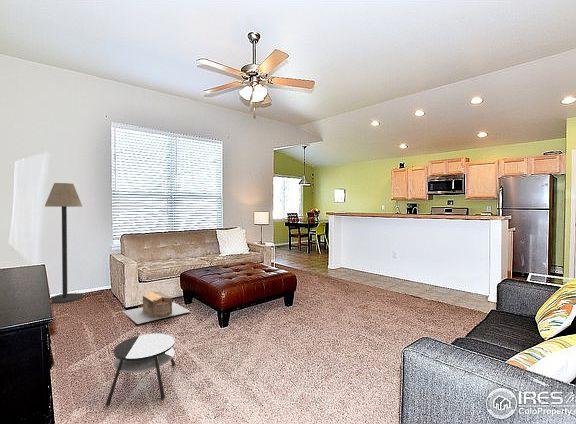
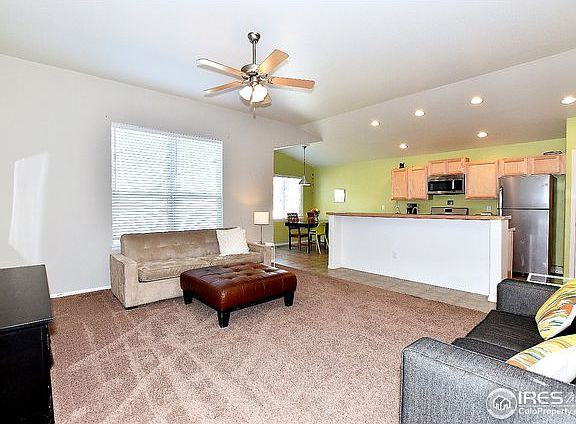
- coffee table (145, 363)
- architectural model (156, 302)
- floor lamp (64, 241)
